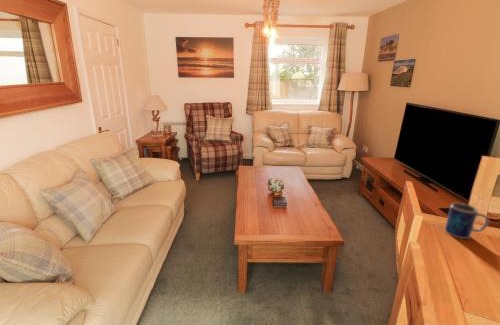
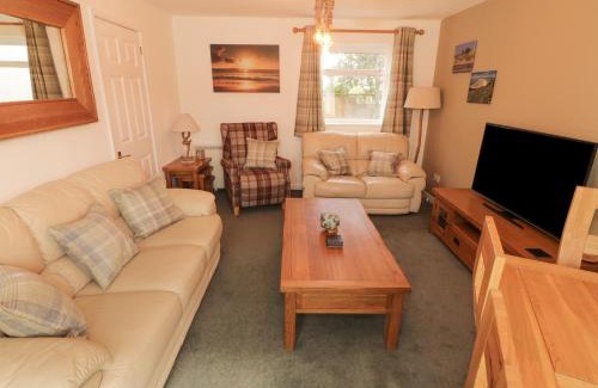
- mug (467, 221)
